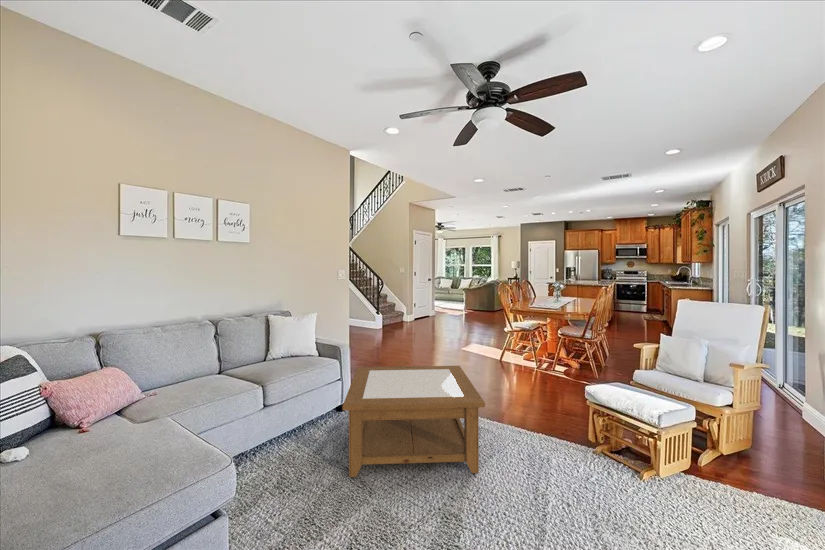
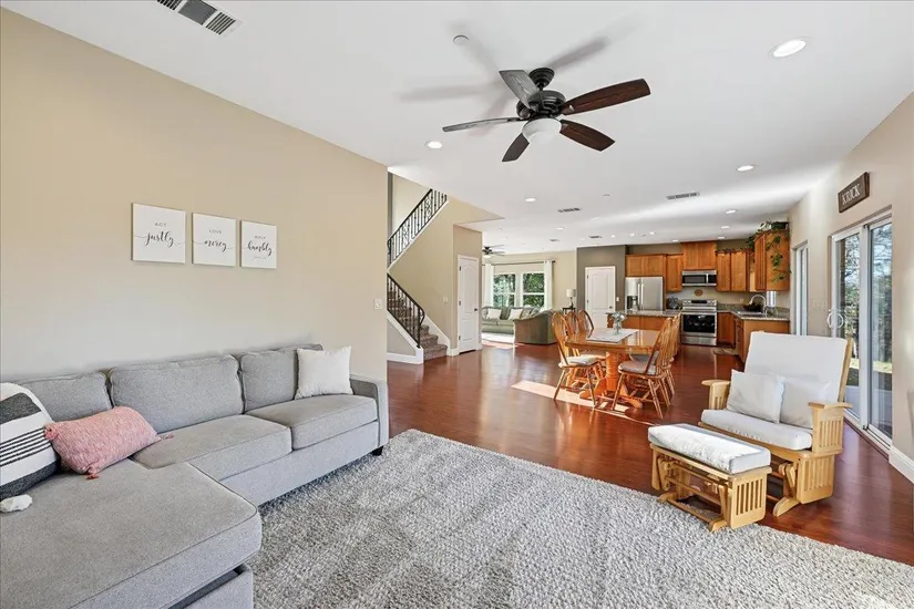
- coffee table (411, 412)
